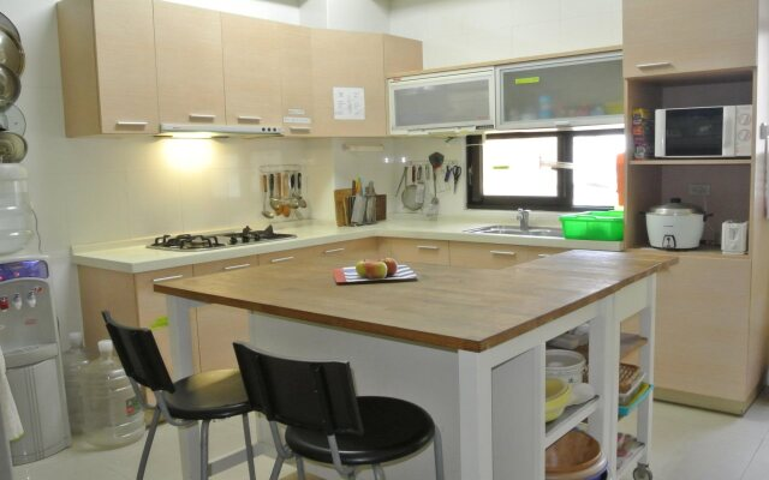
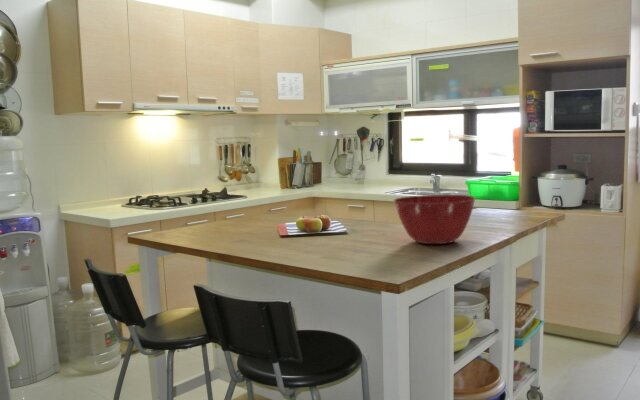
+ mixing bowl (434, 219)
